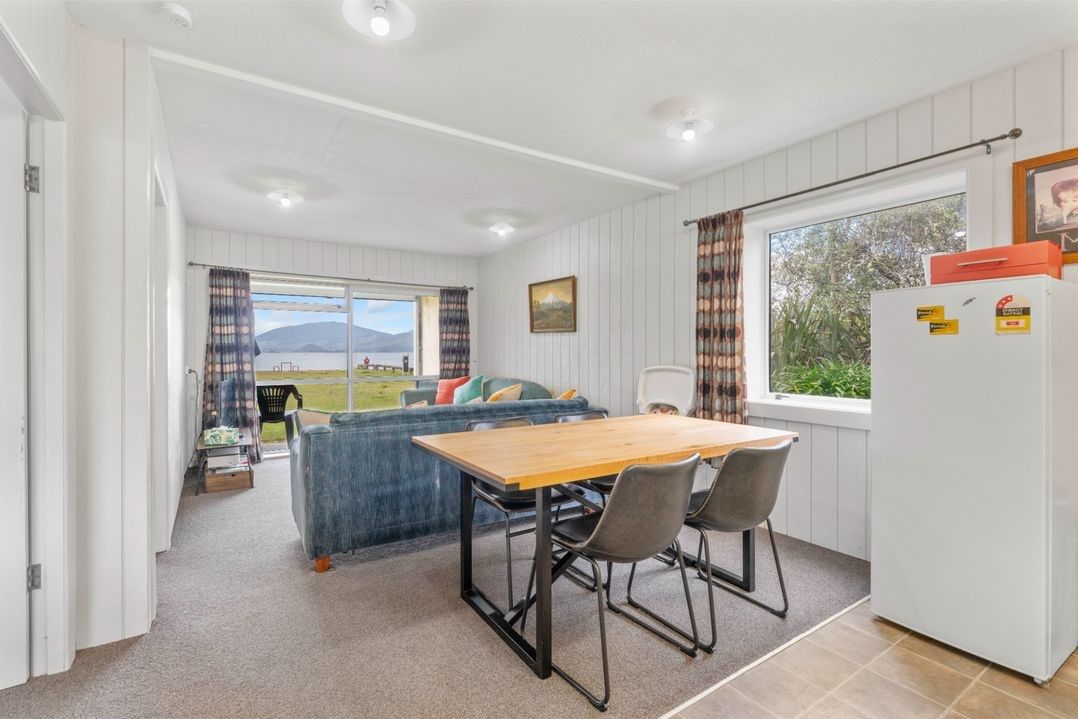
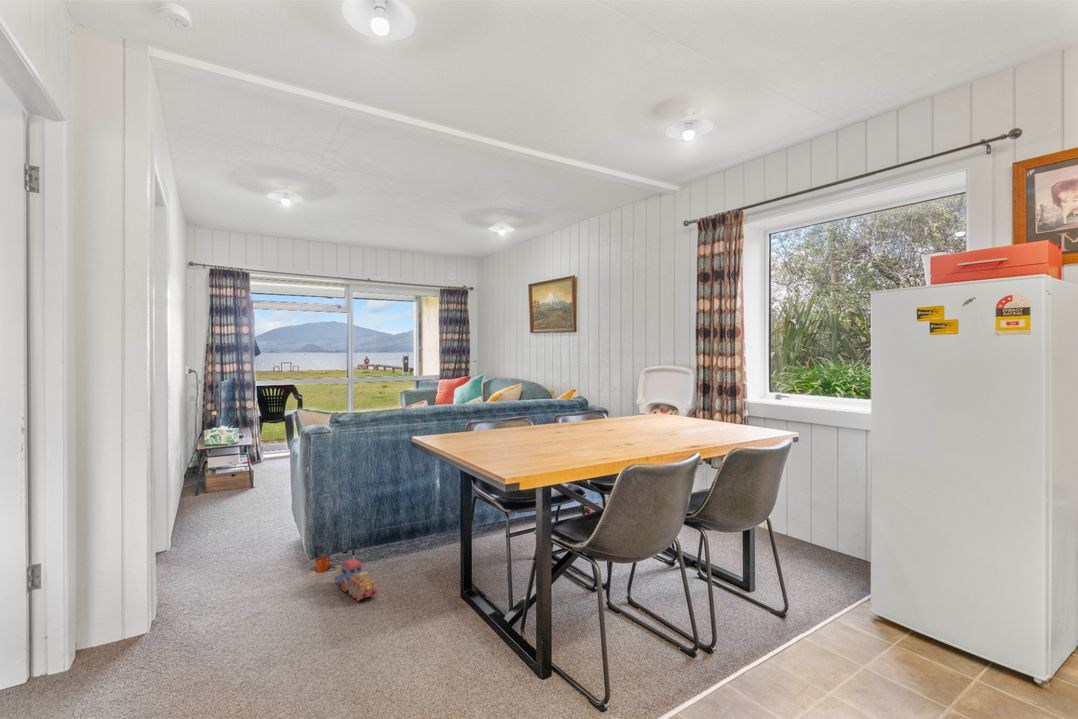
+ toy train (355, 577)
